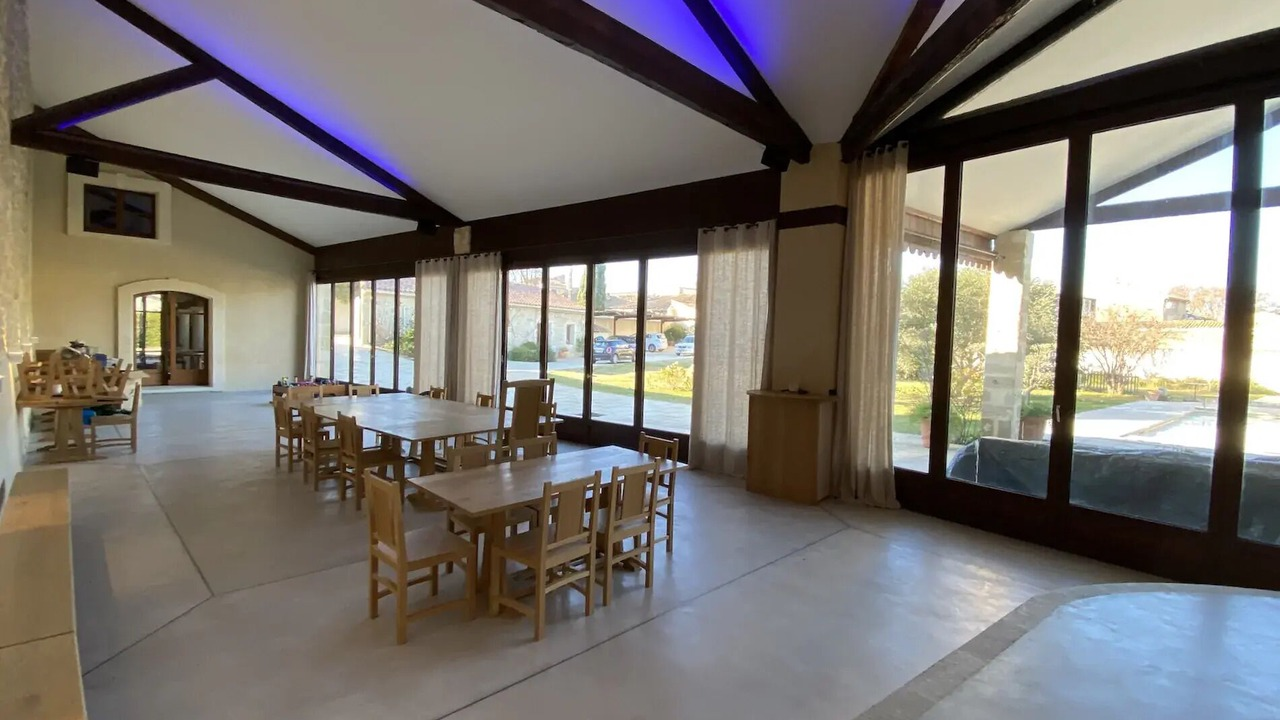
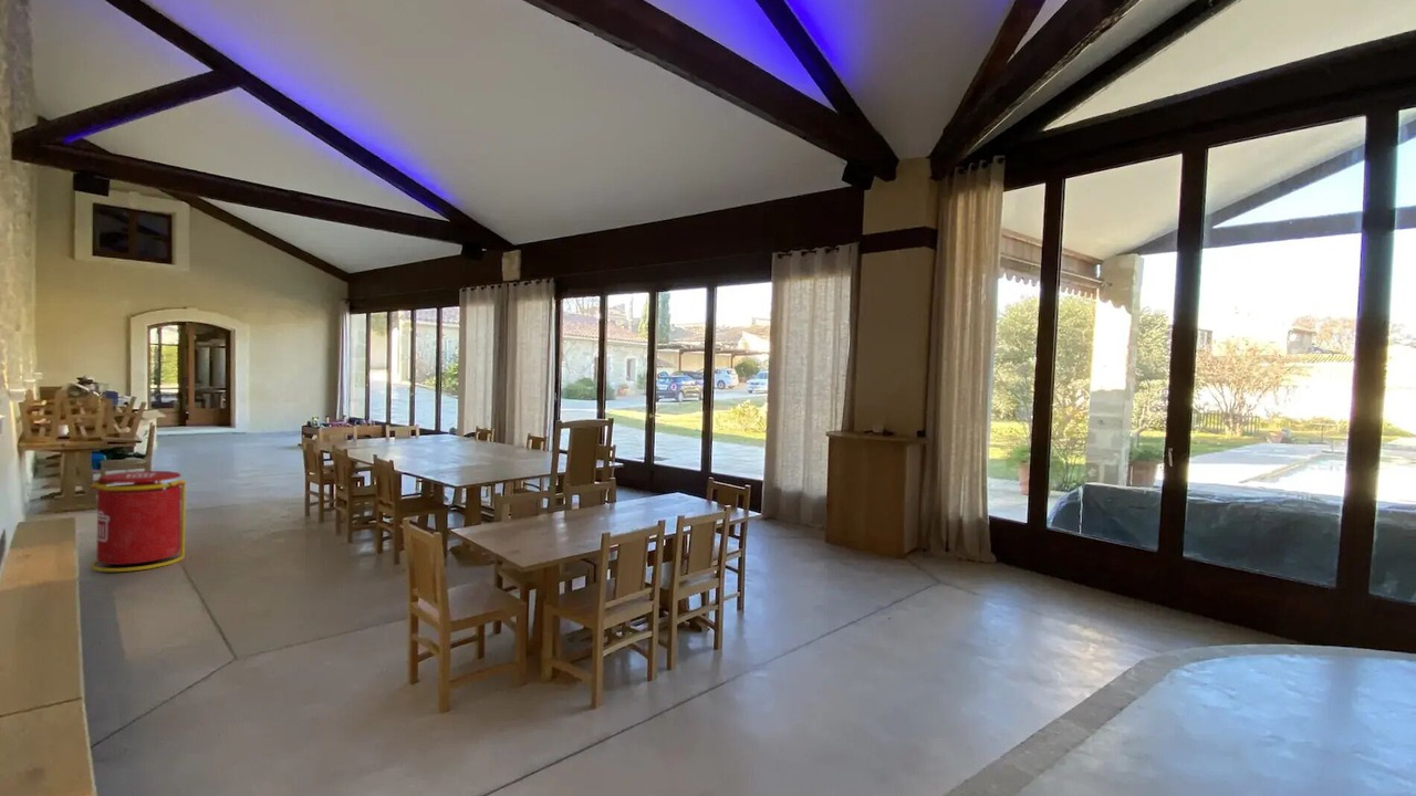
+ trash can (140, 517)
